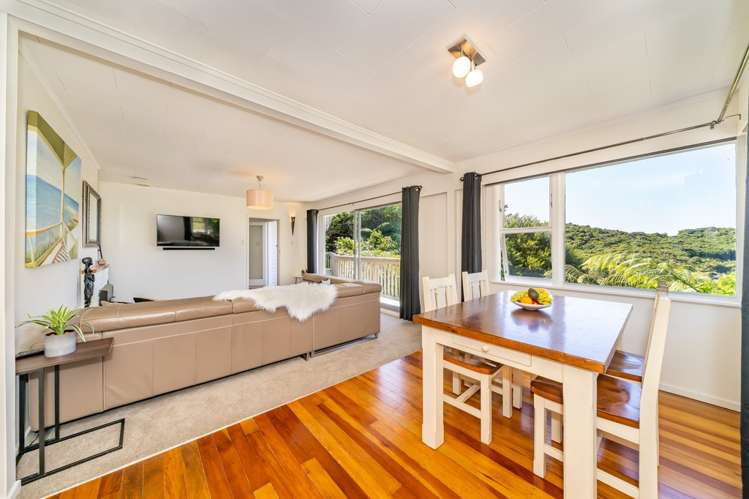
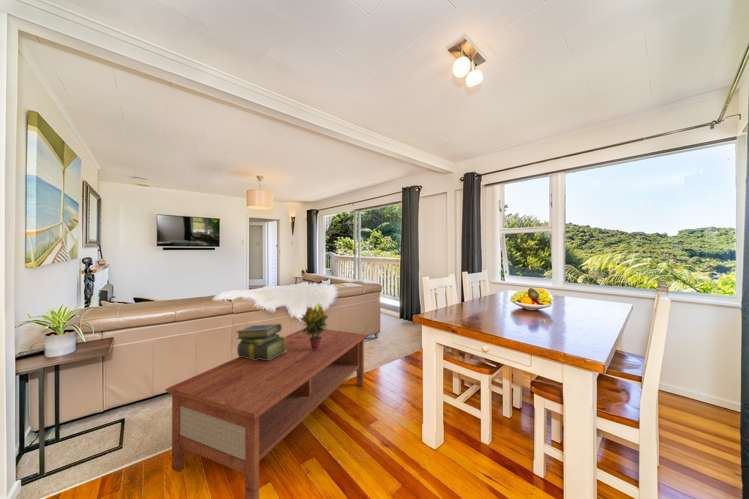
+ stack of books (260, 340)
+ potted plant (315, 325)
+ coffee table (290, 386)
